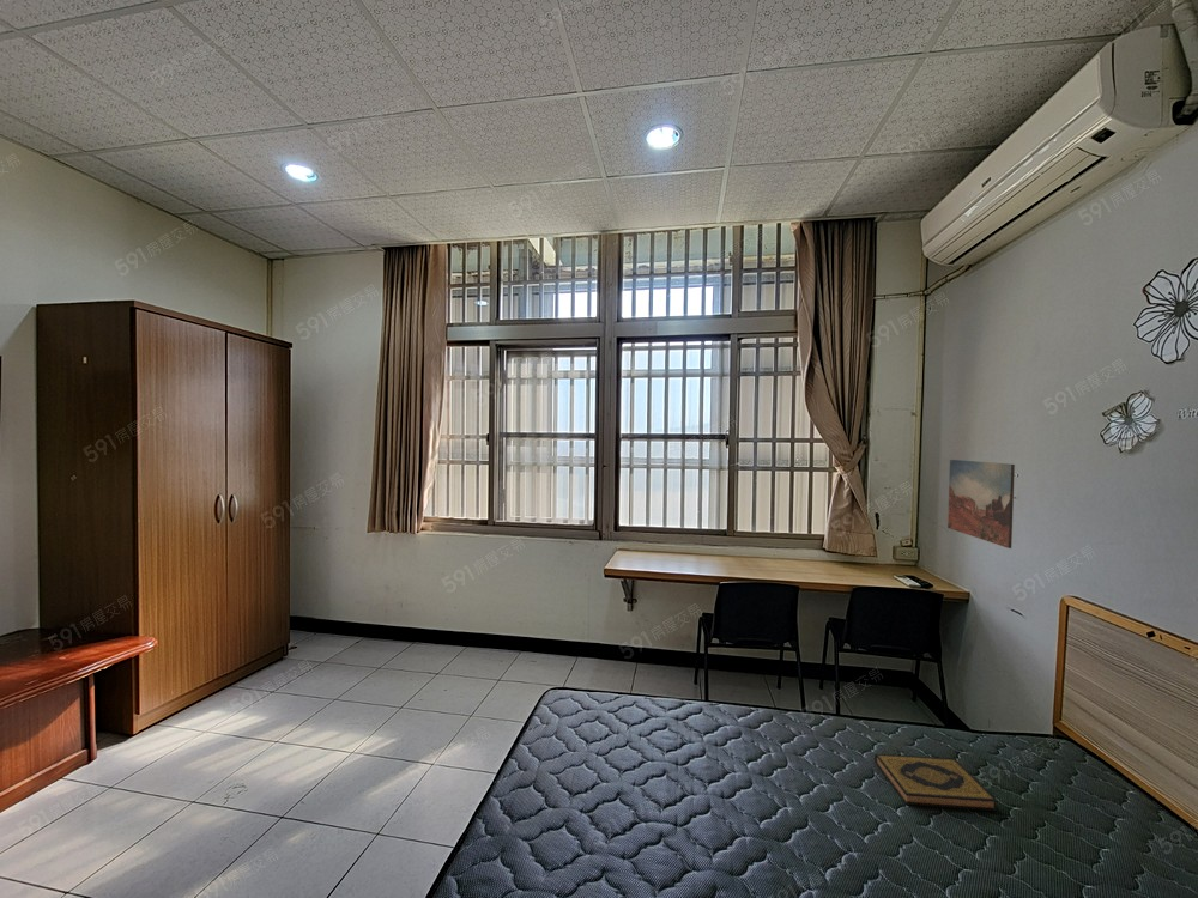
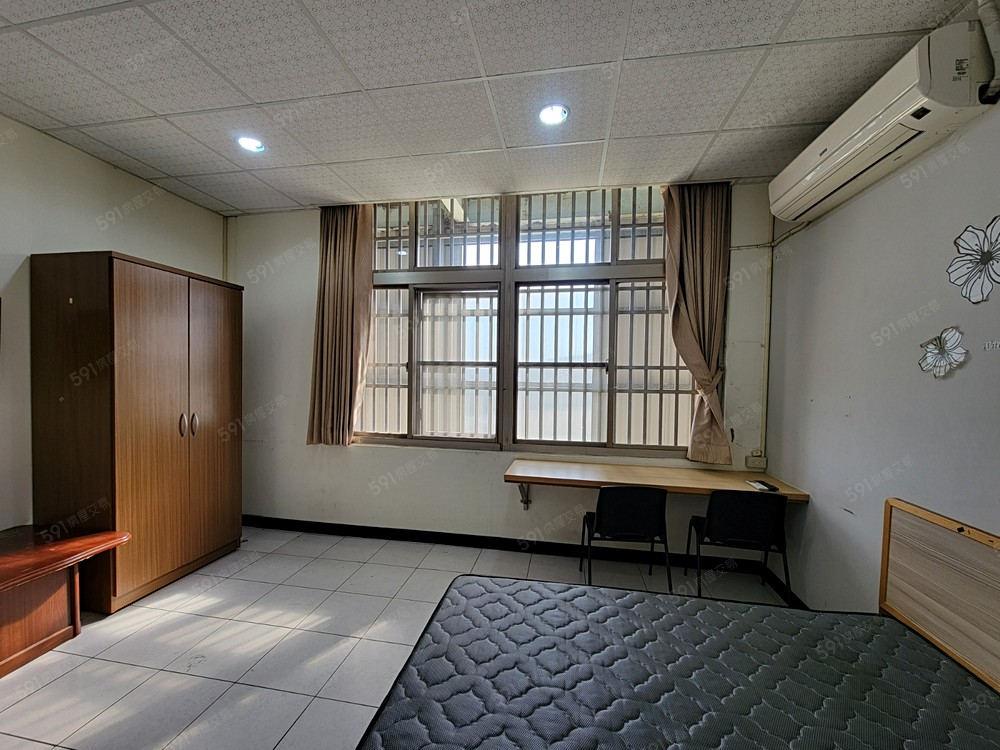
- hardback book (931, 779)
- wall art (978, 499)
